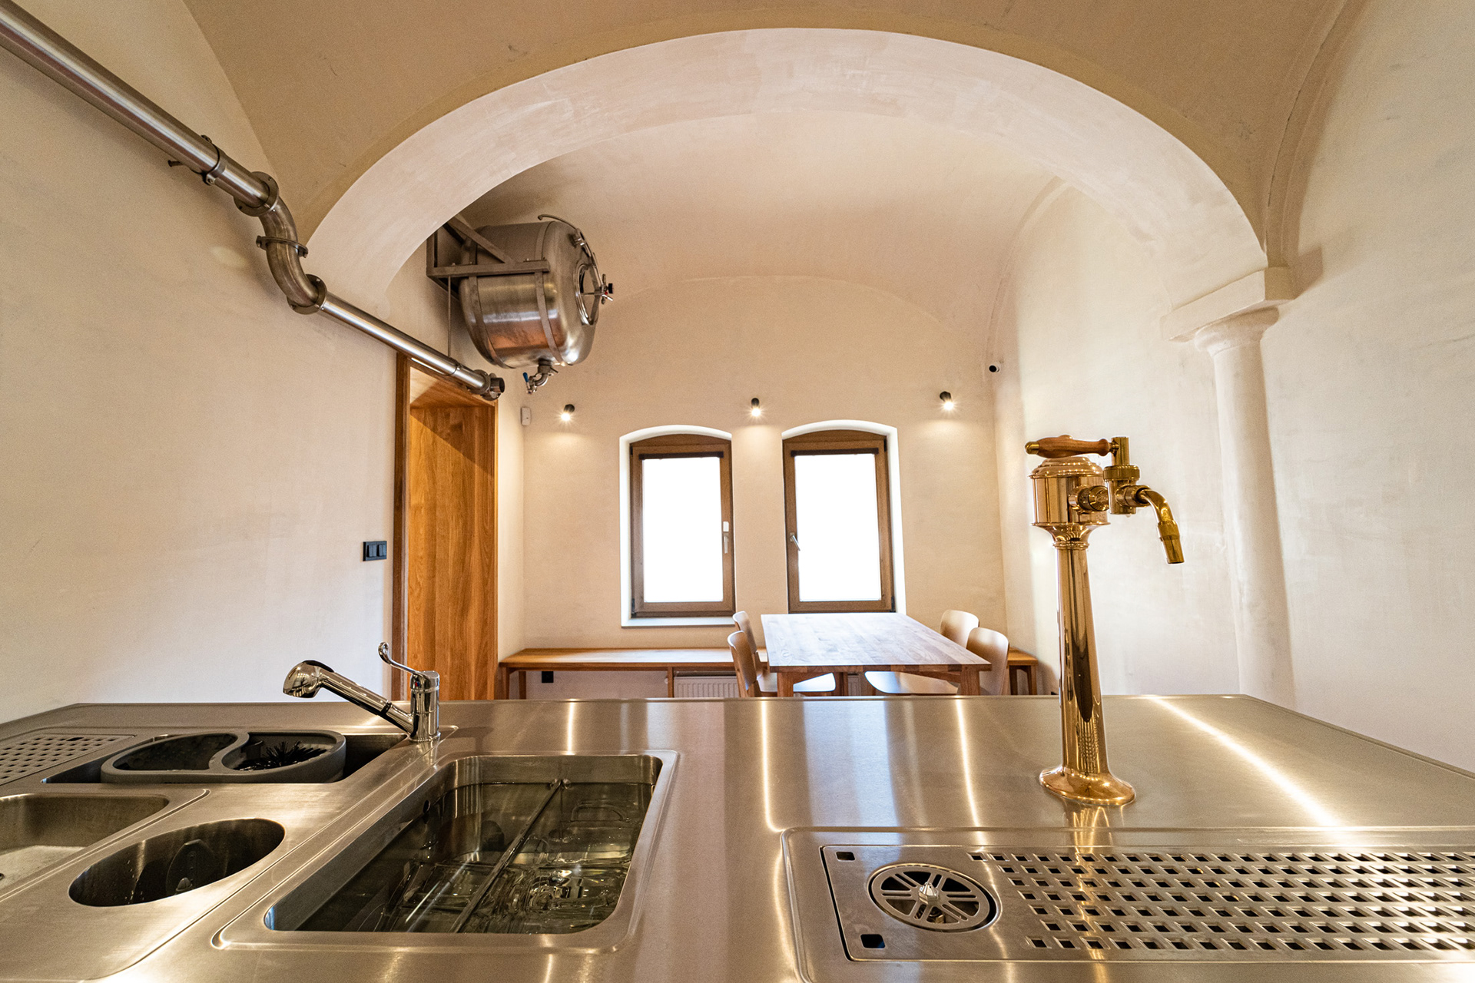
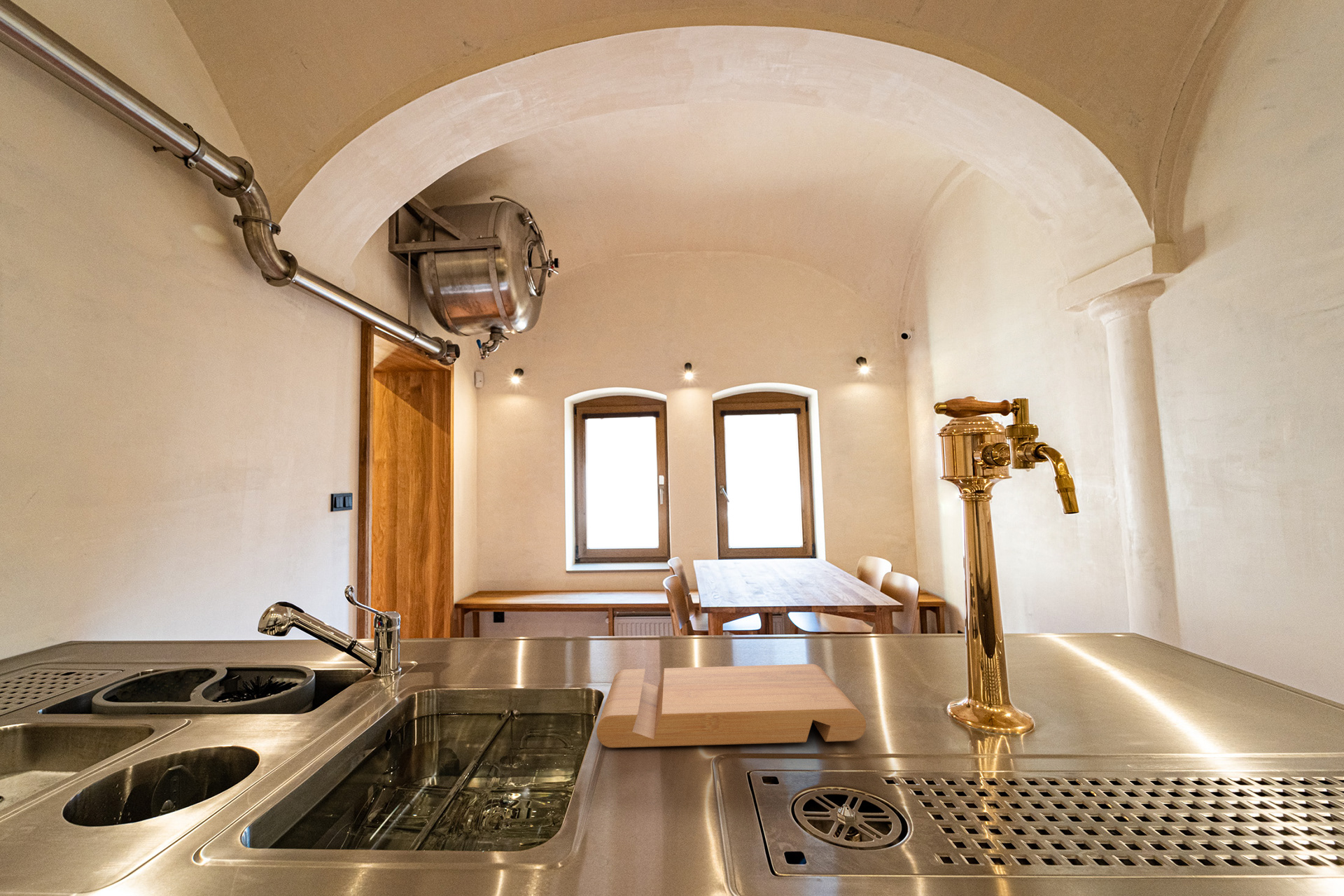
+ cutting board (724, 701)
